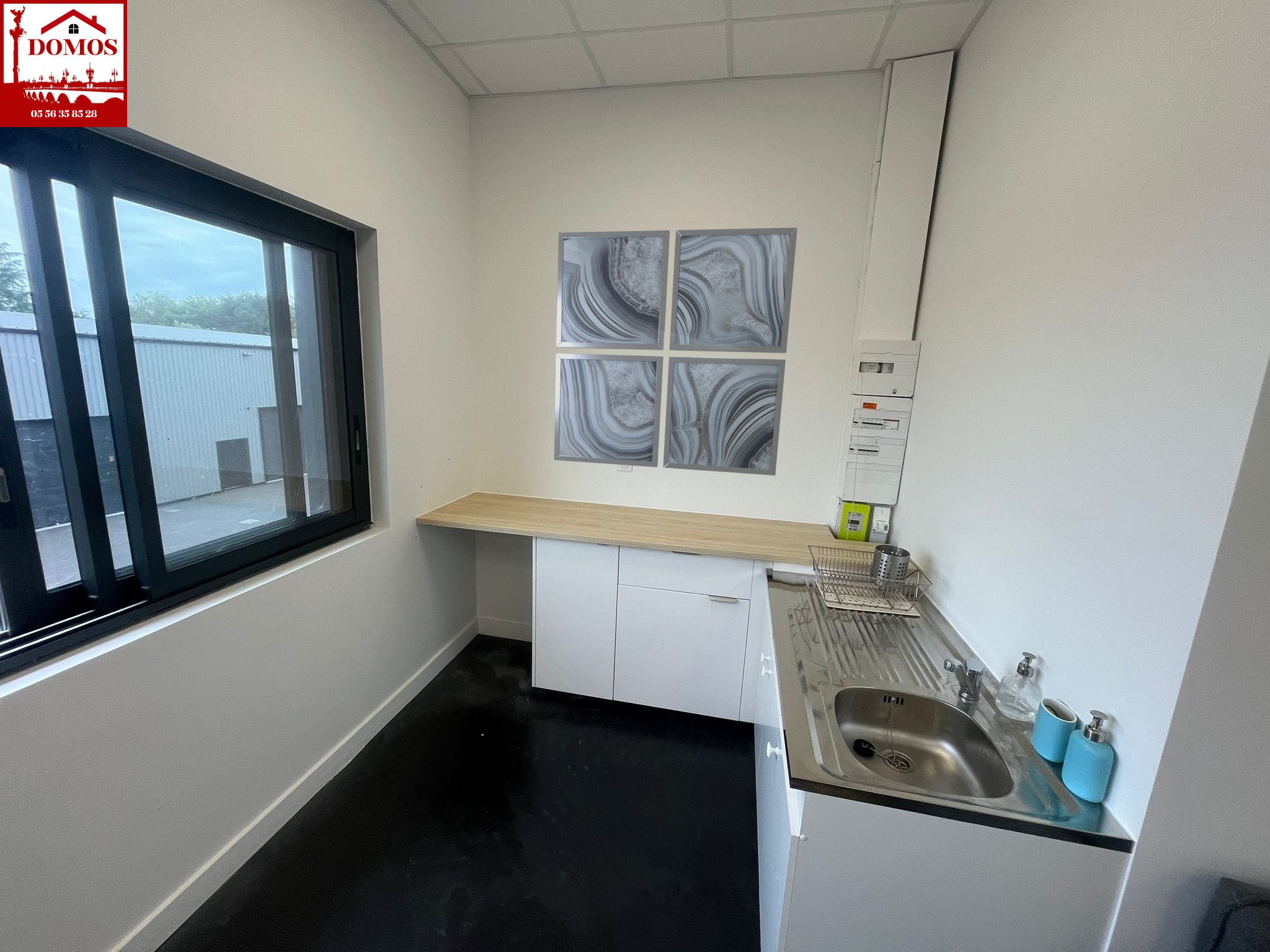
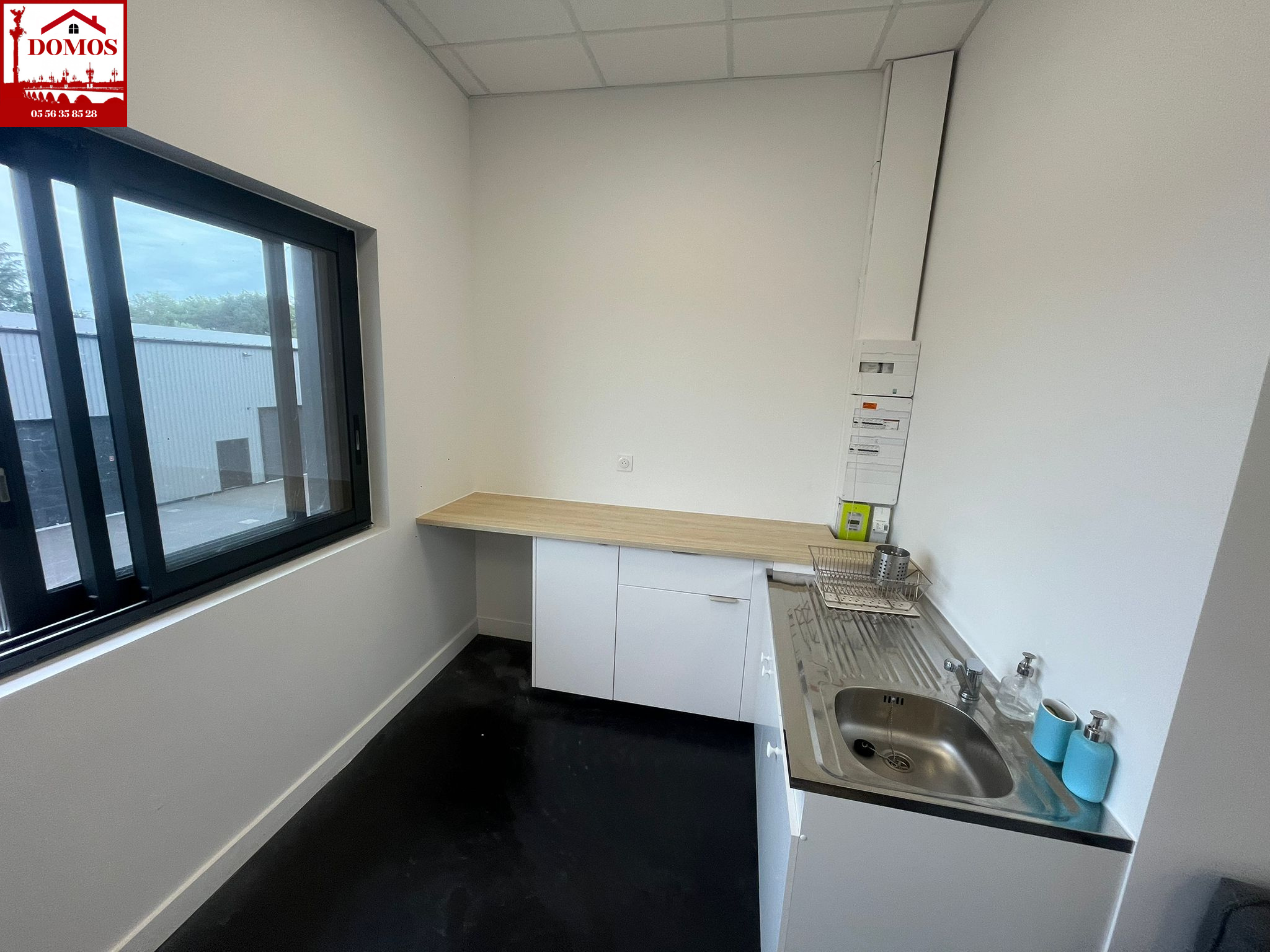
- wall art (669, 356)
